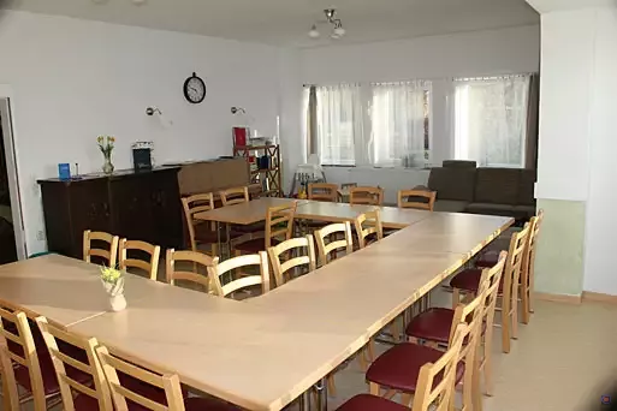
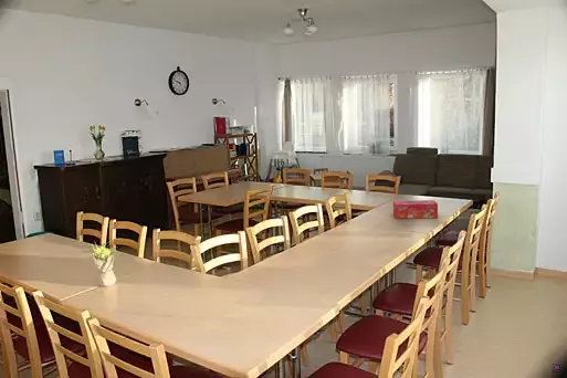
+ tissue box (414, 209)
